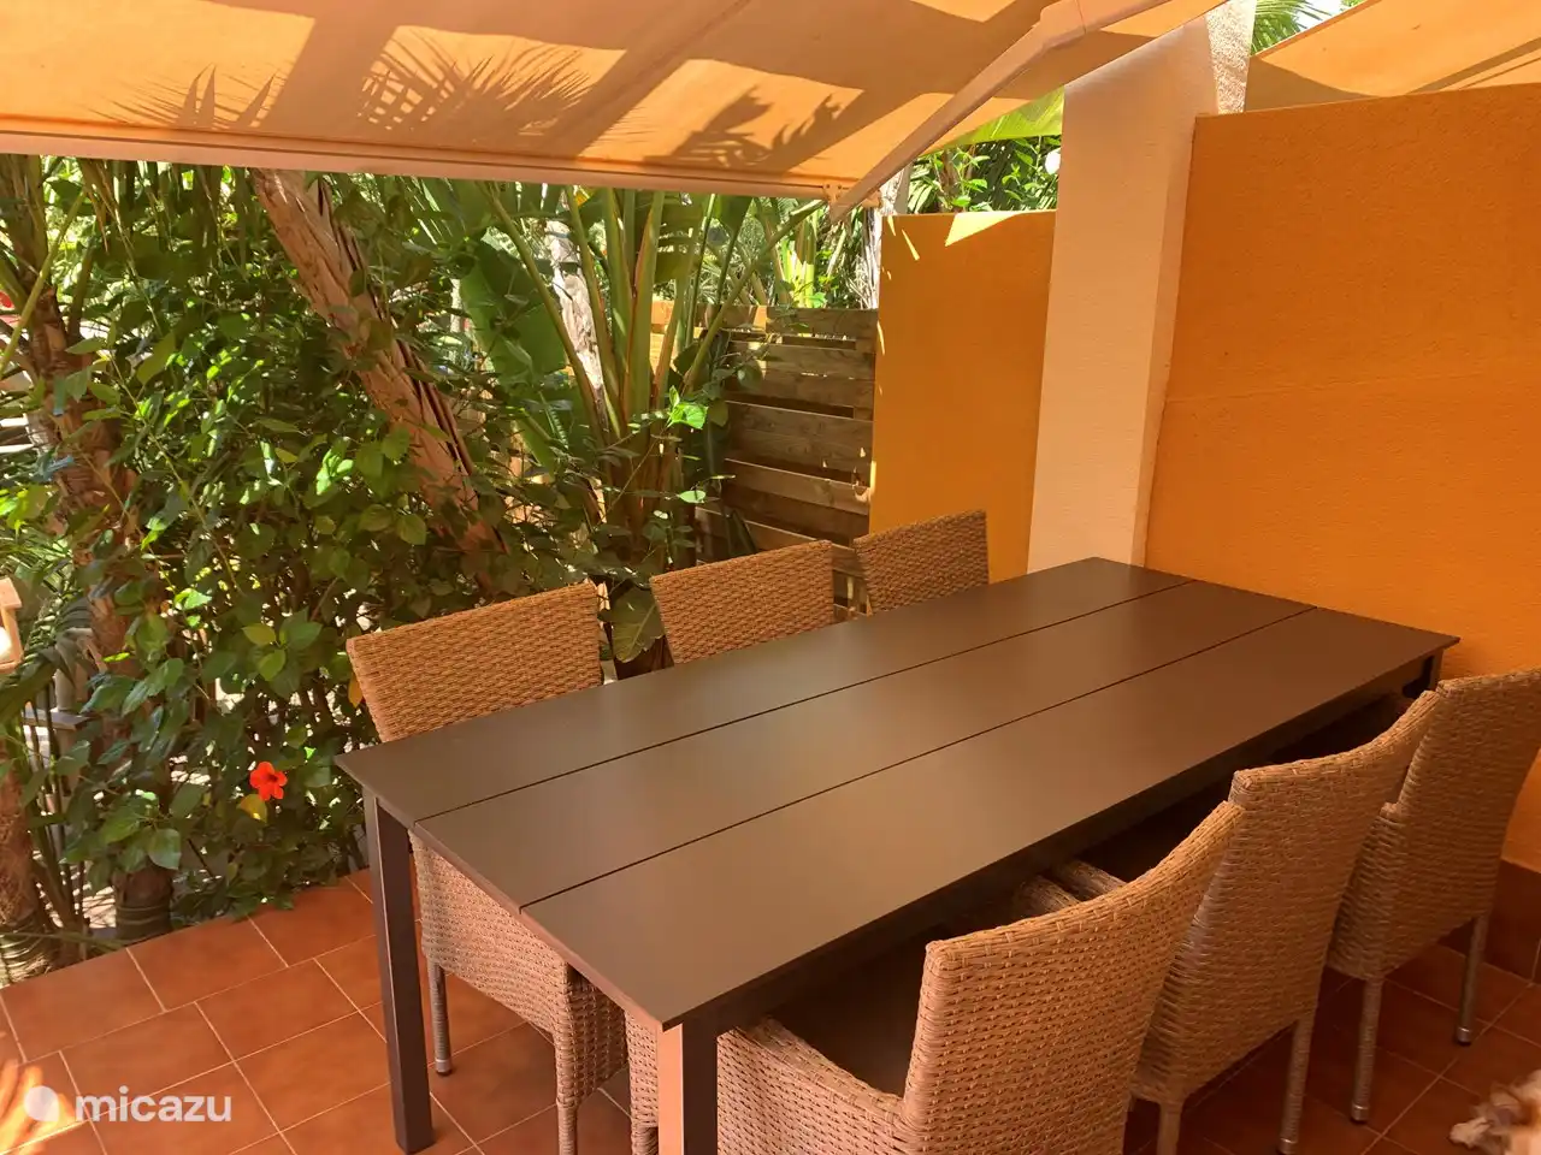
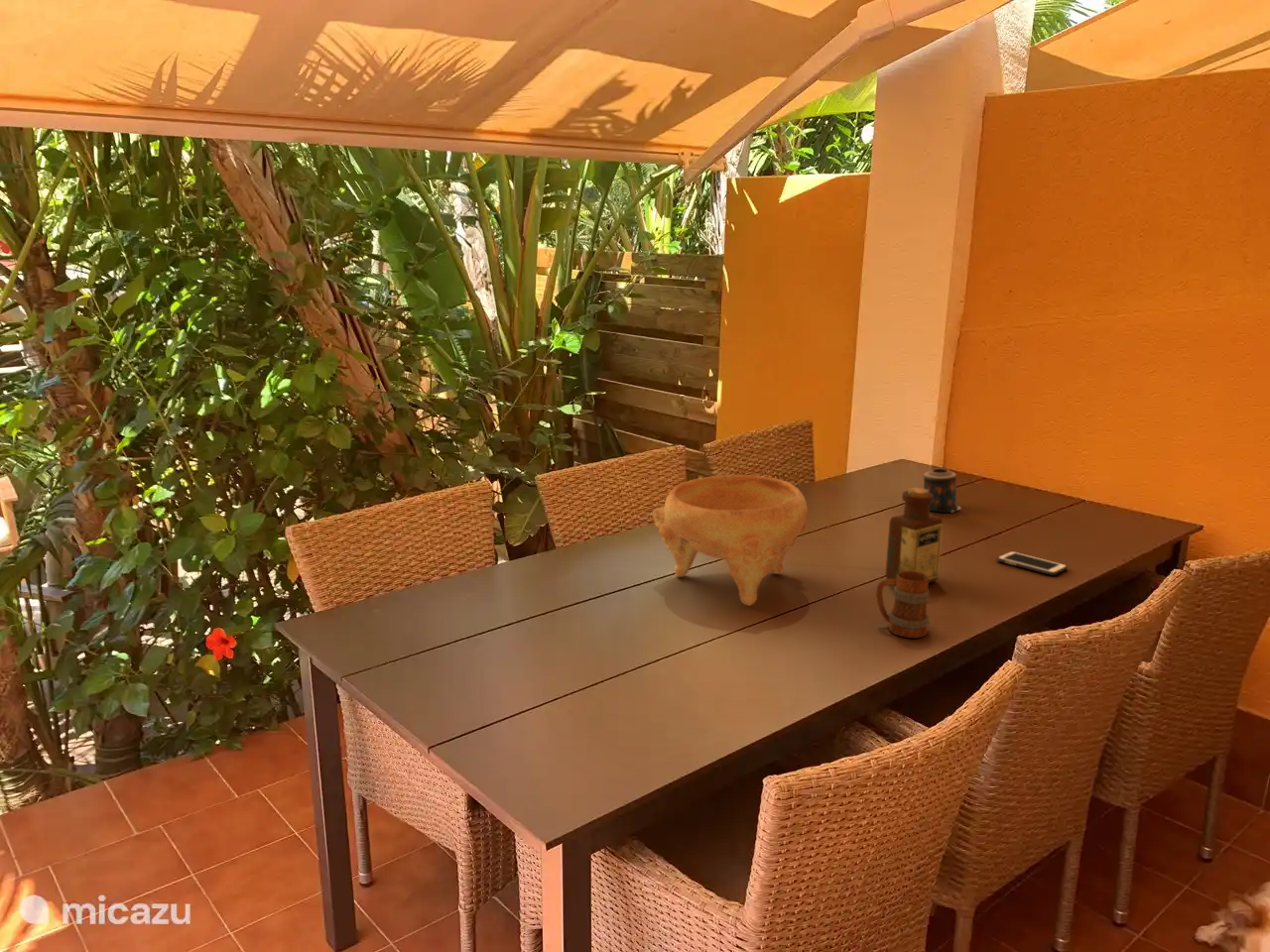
+ decorative bowl (731, 535)
+ candle (942, 488)
+ cell phone (1031, 562)
+ bottle (915, 536)
+ mug (902, 601)
